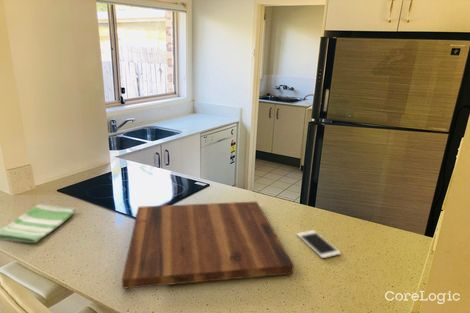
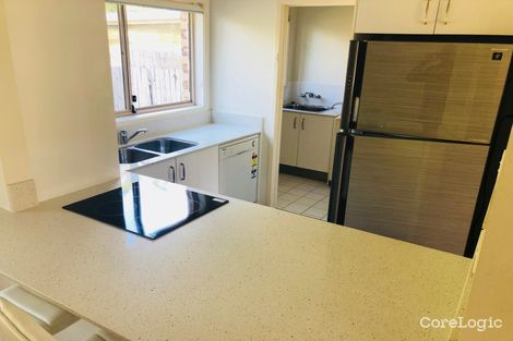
- dish towel (37, 221)
- cell phone (317, 243)
- cutting board (204, 235)
